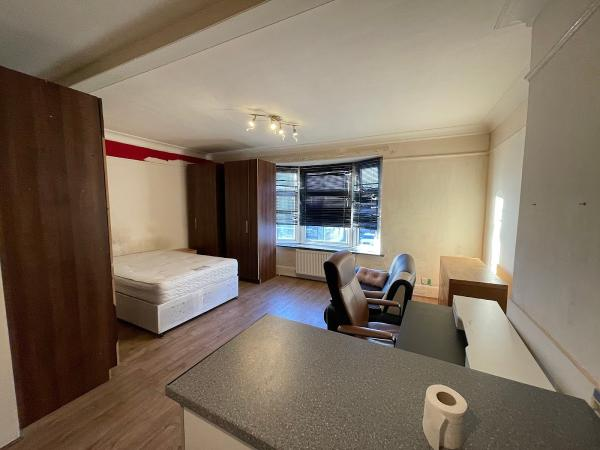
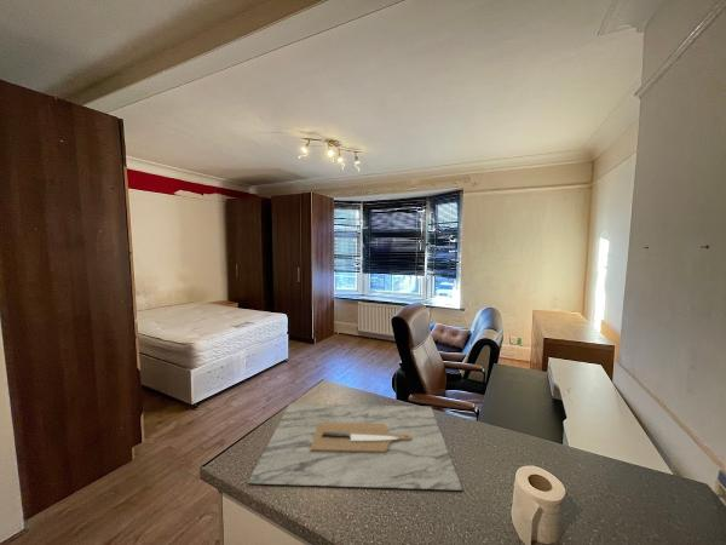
+ cutting board (357, 435)
